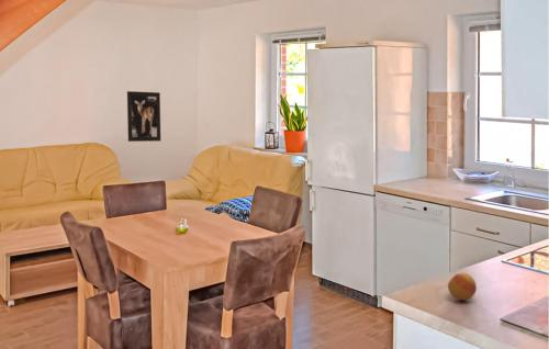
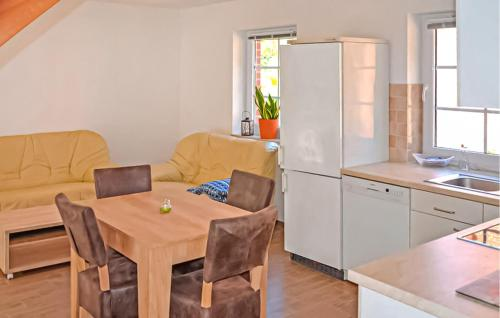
- wall art (144, 116)
- fruit (461, 286)
